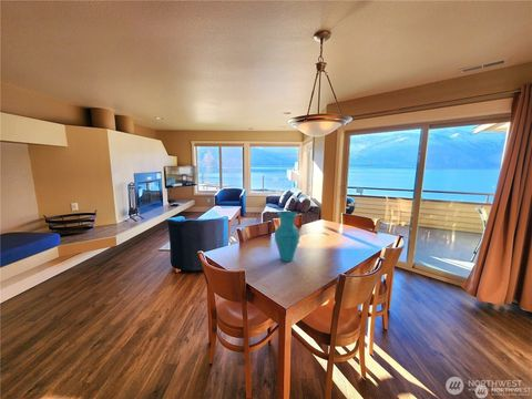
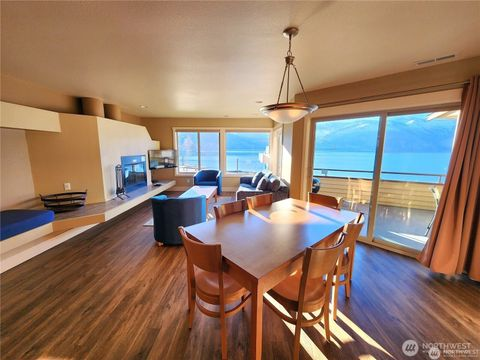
- vase (286, 236)
